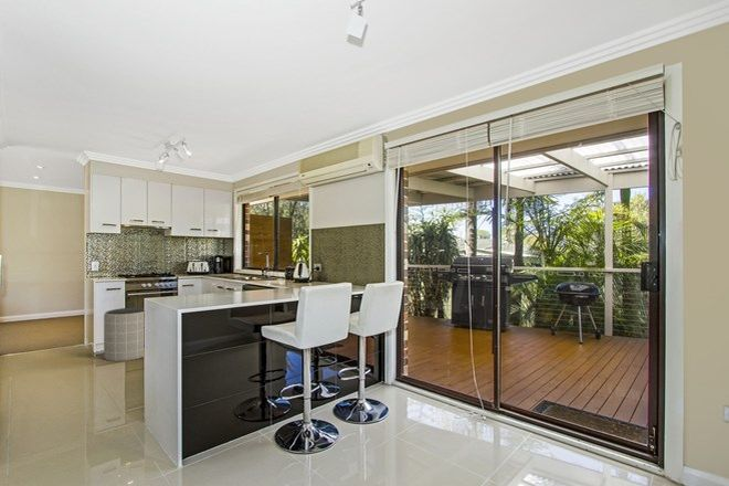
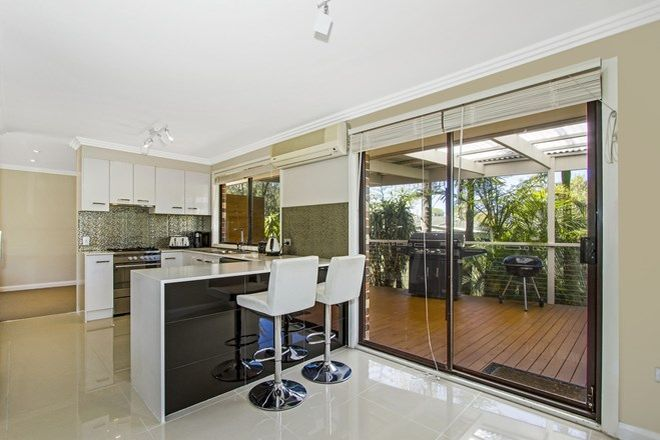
- trash can (128, 332)
